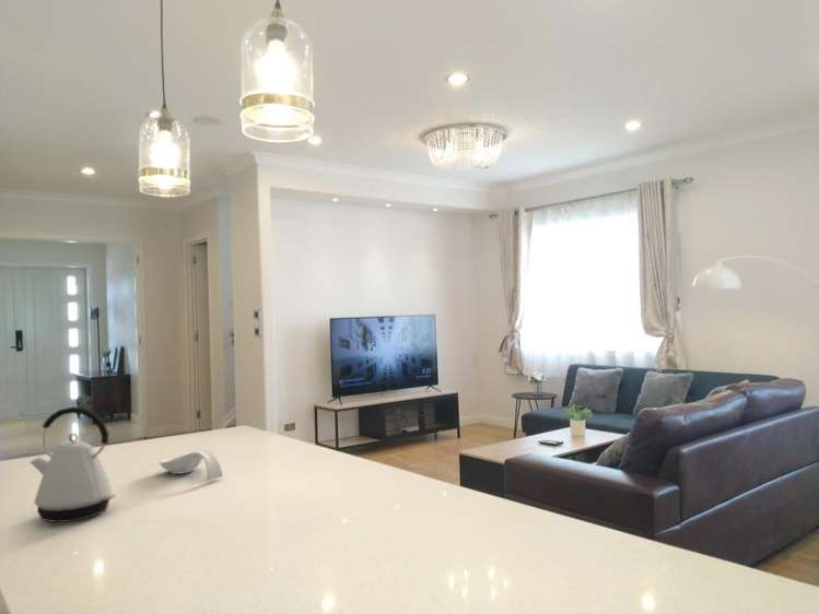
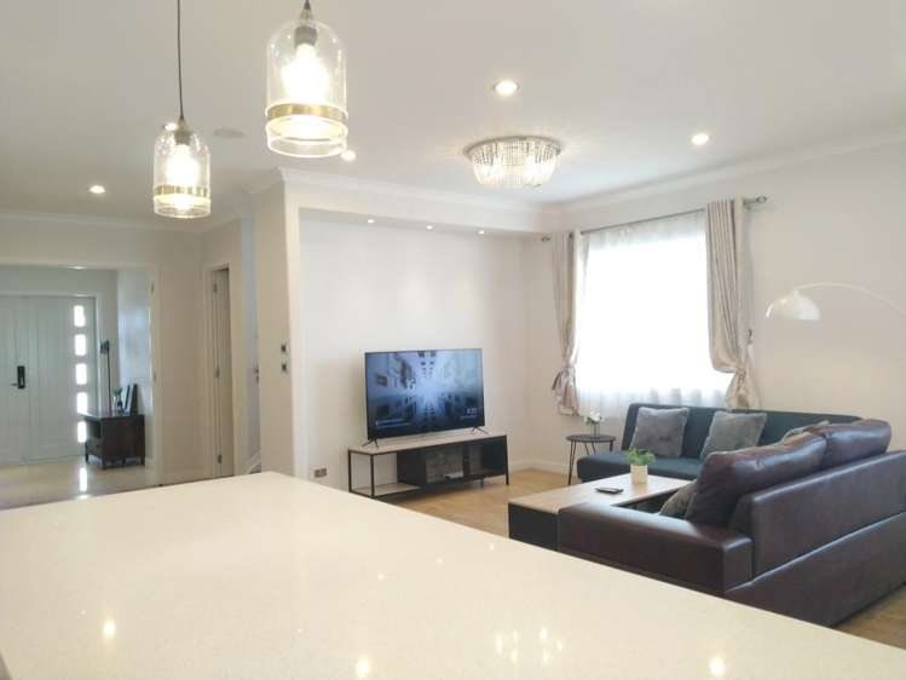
- kettle (71, 460)
- spoon rest (192, 461)
